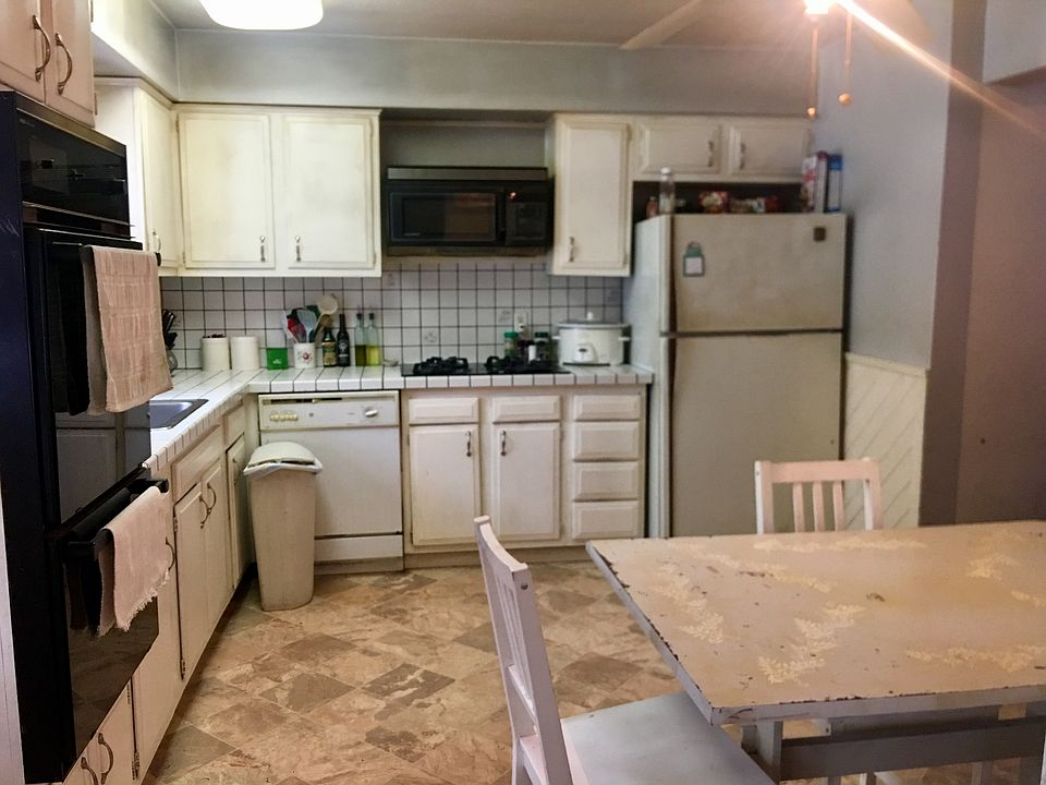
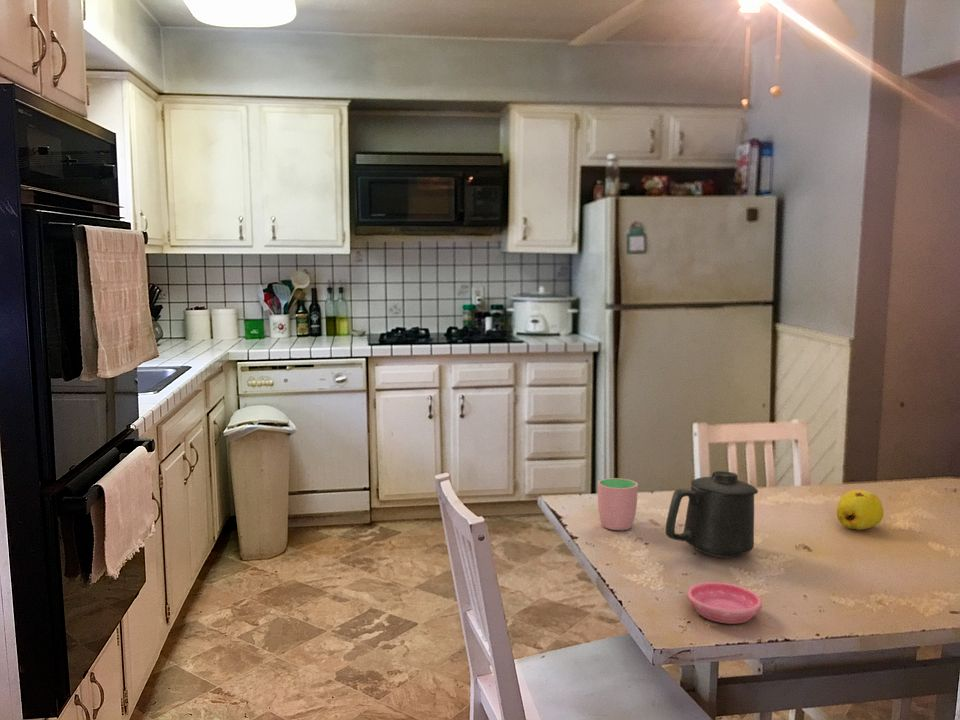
+ mug (714, 513)
+ cup (620, 503)
+ saucer (723, 603)
+ fruit (861, 508)
